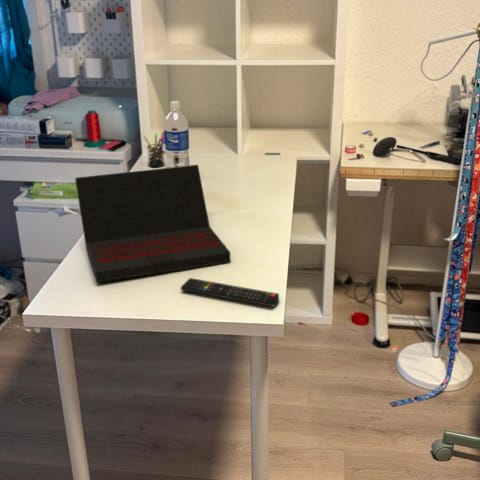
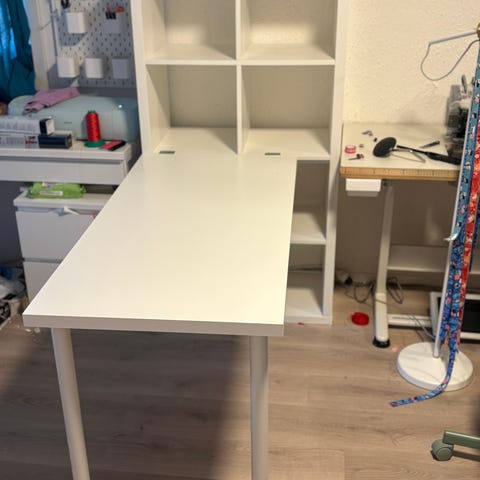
- pen holder (156, 148)
- water bottle (176, 143)
- remote control (230, 293)
- laptop (150, 217)
